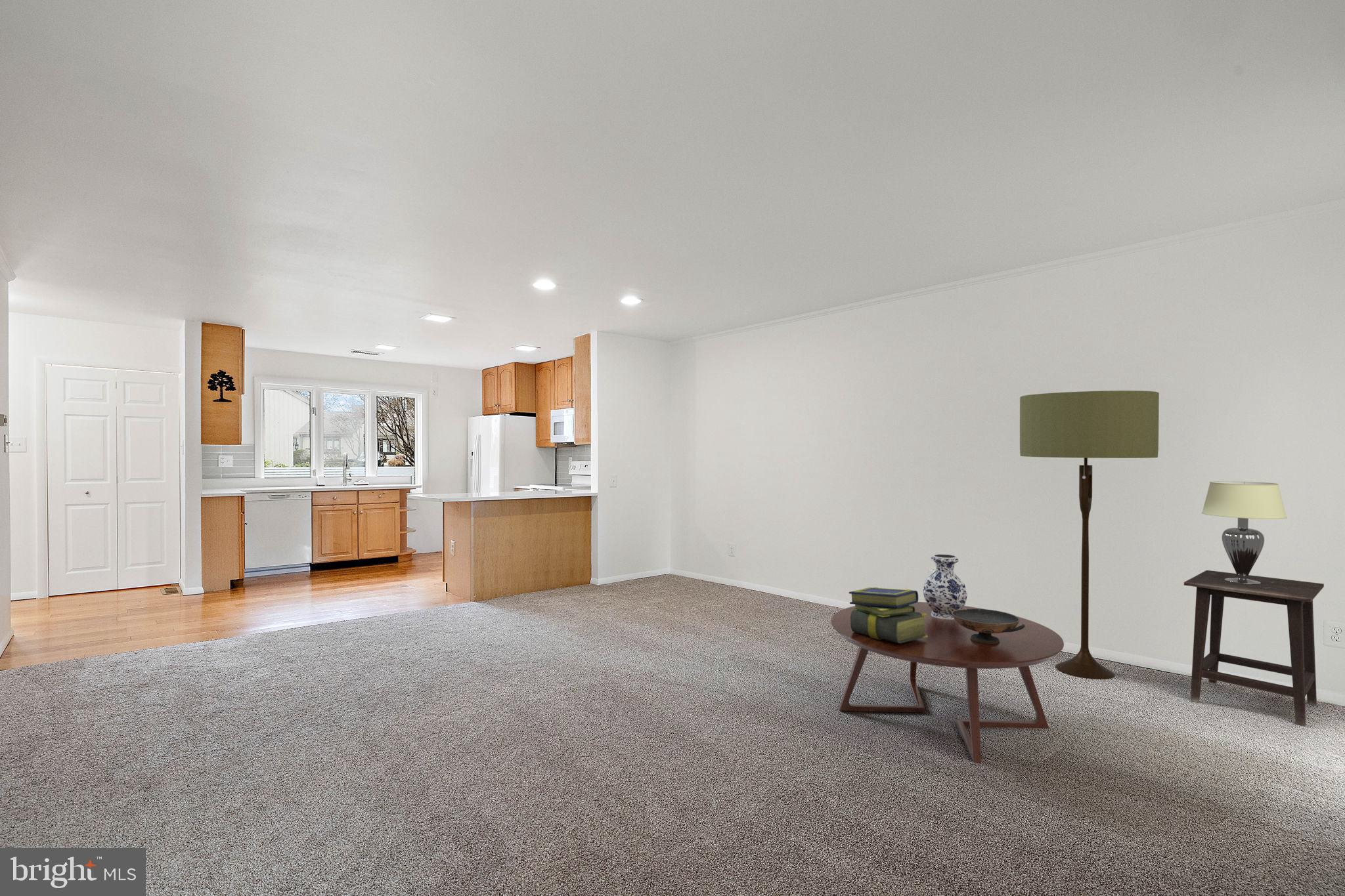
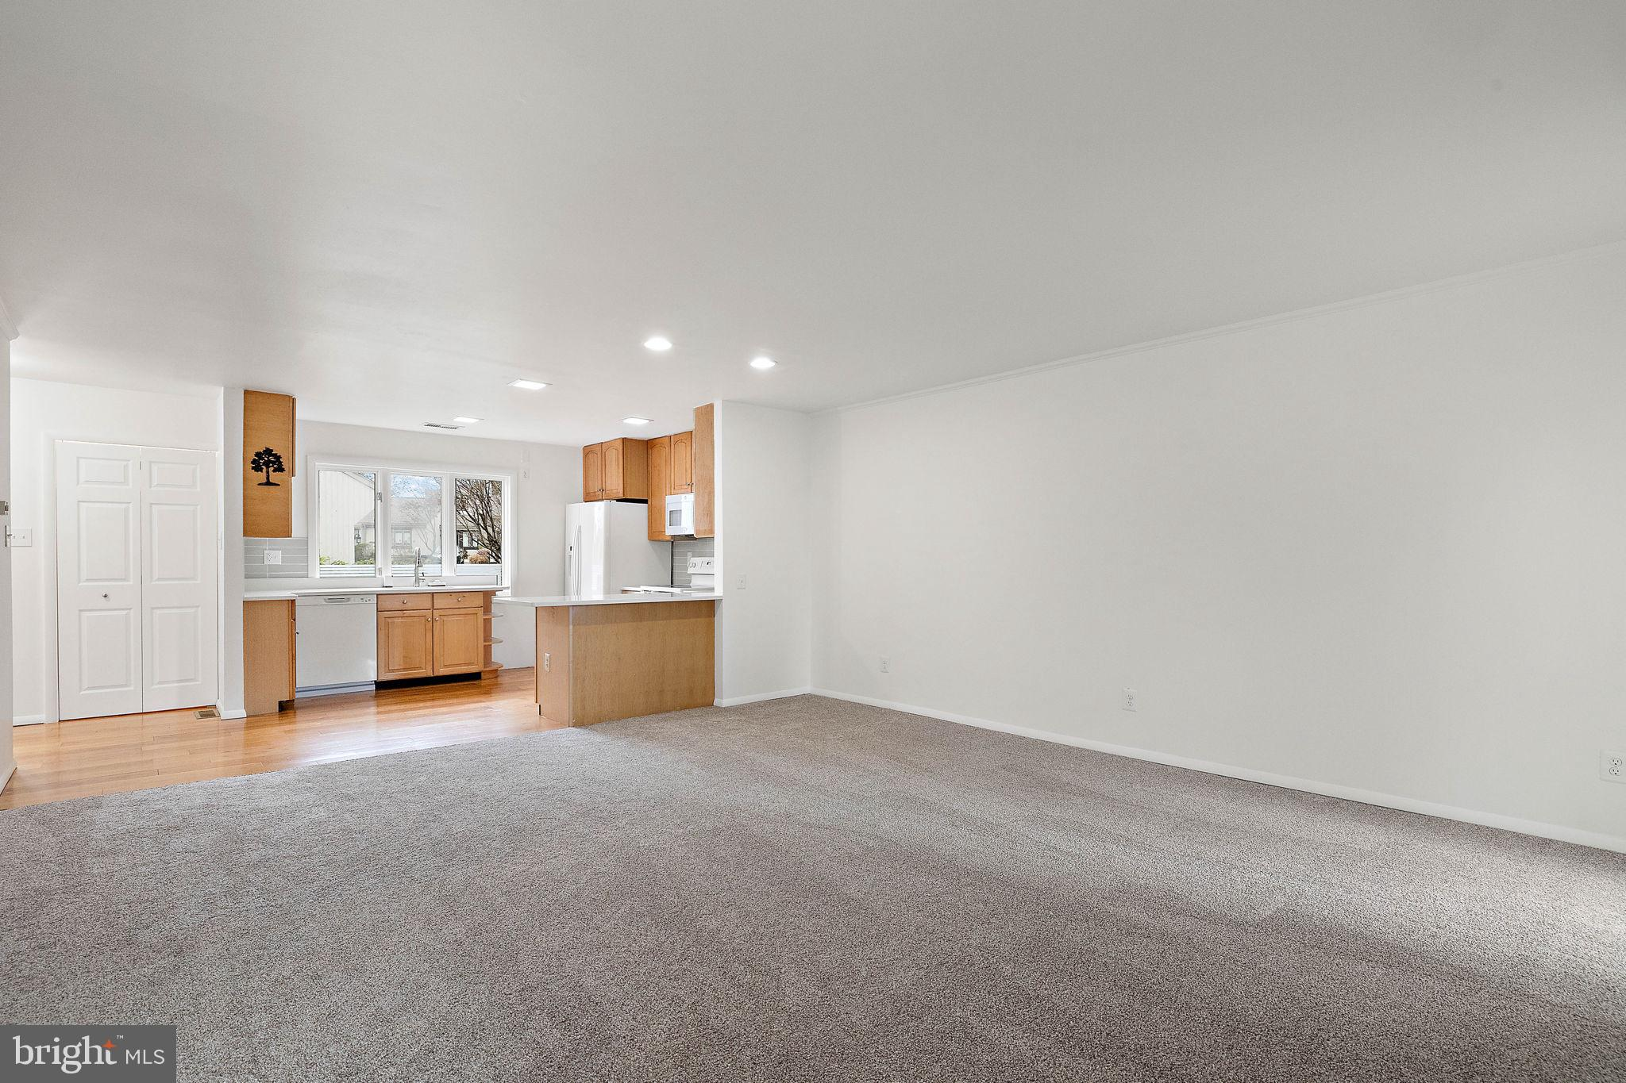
- coffee table (940, 666)
- lampshade (1243, 532)
- stack of books (885, 612)
- vase (944, 586)
- side table (1248, 658)
- decorative bowl (984, 627)
- floor lamp (1085, 532)
